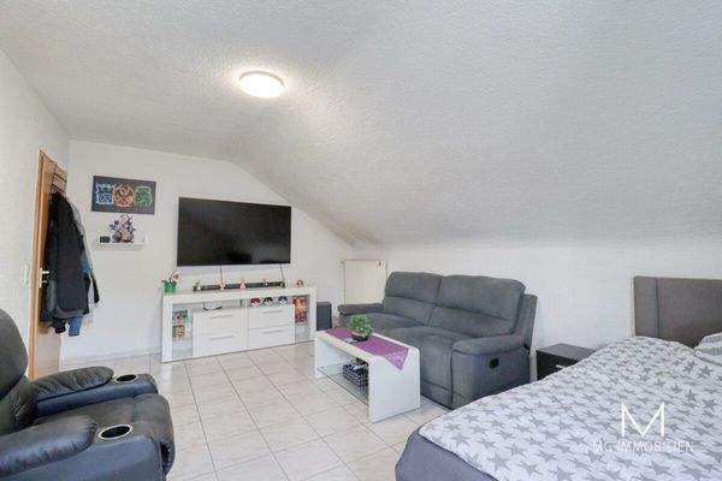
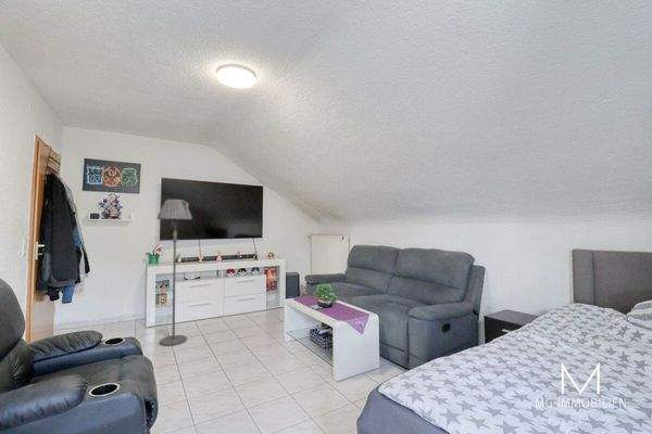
+ floor lamp (174, 269)
